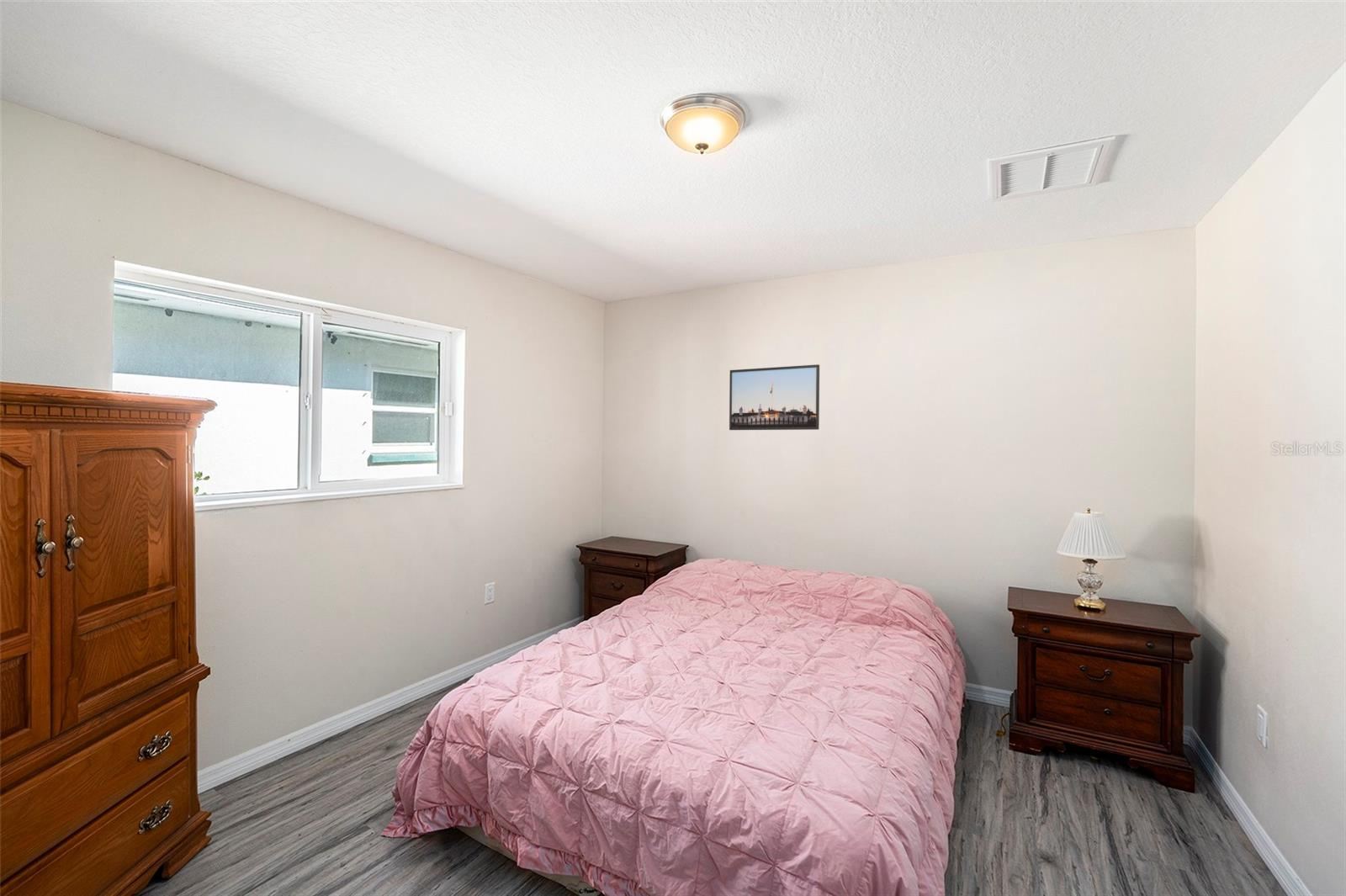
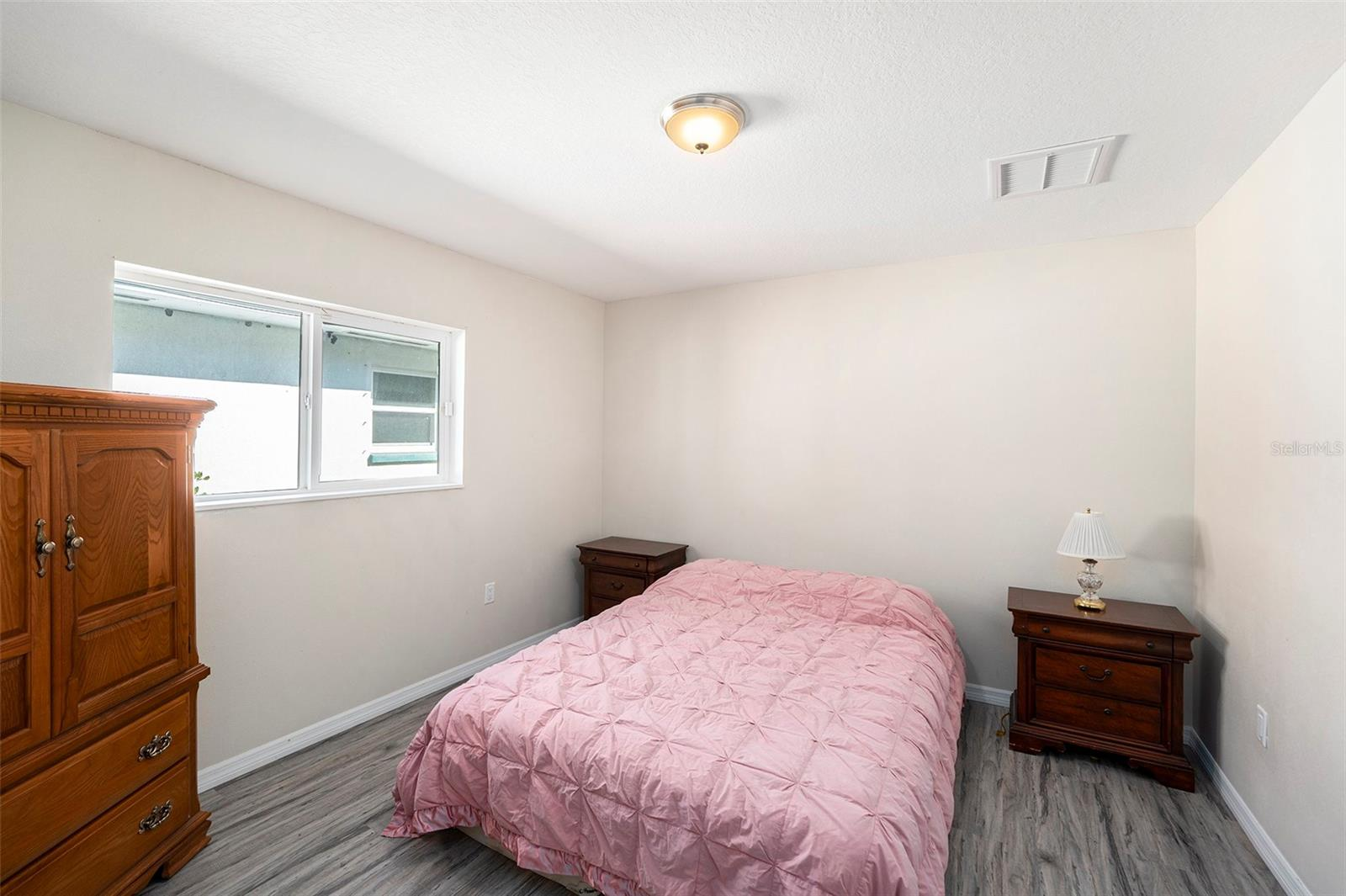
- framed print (772, 398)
